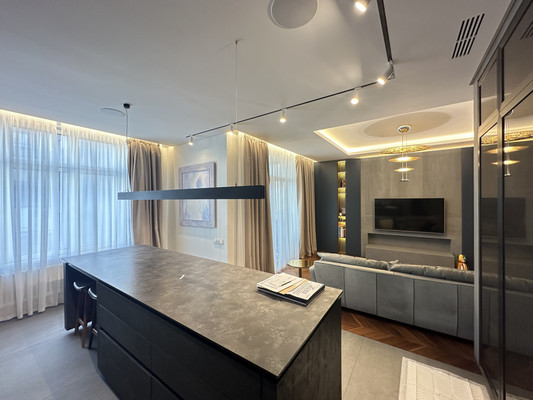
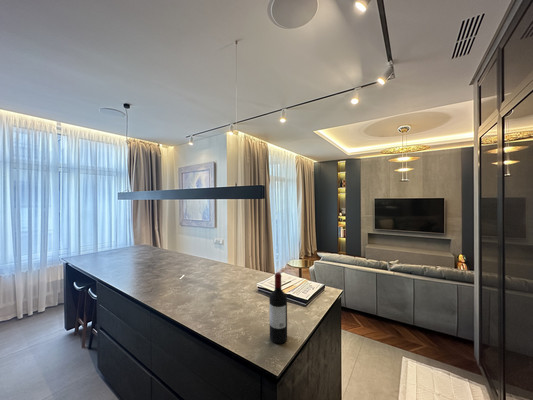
+ wine bottle (278, 306)
